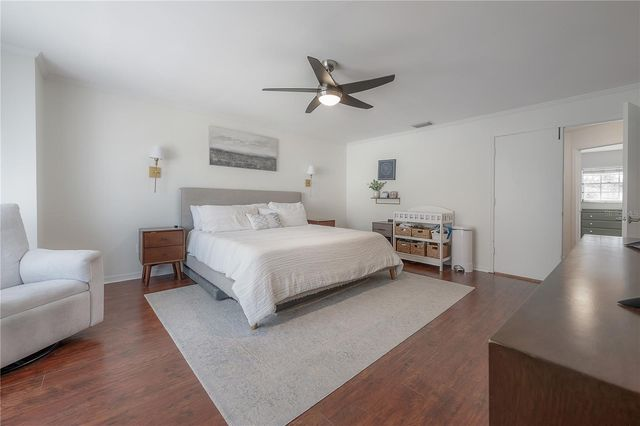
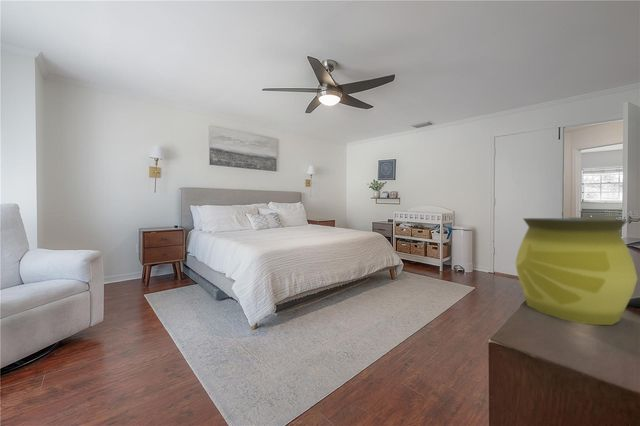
+ decorative vase (577, 260)
